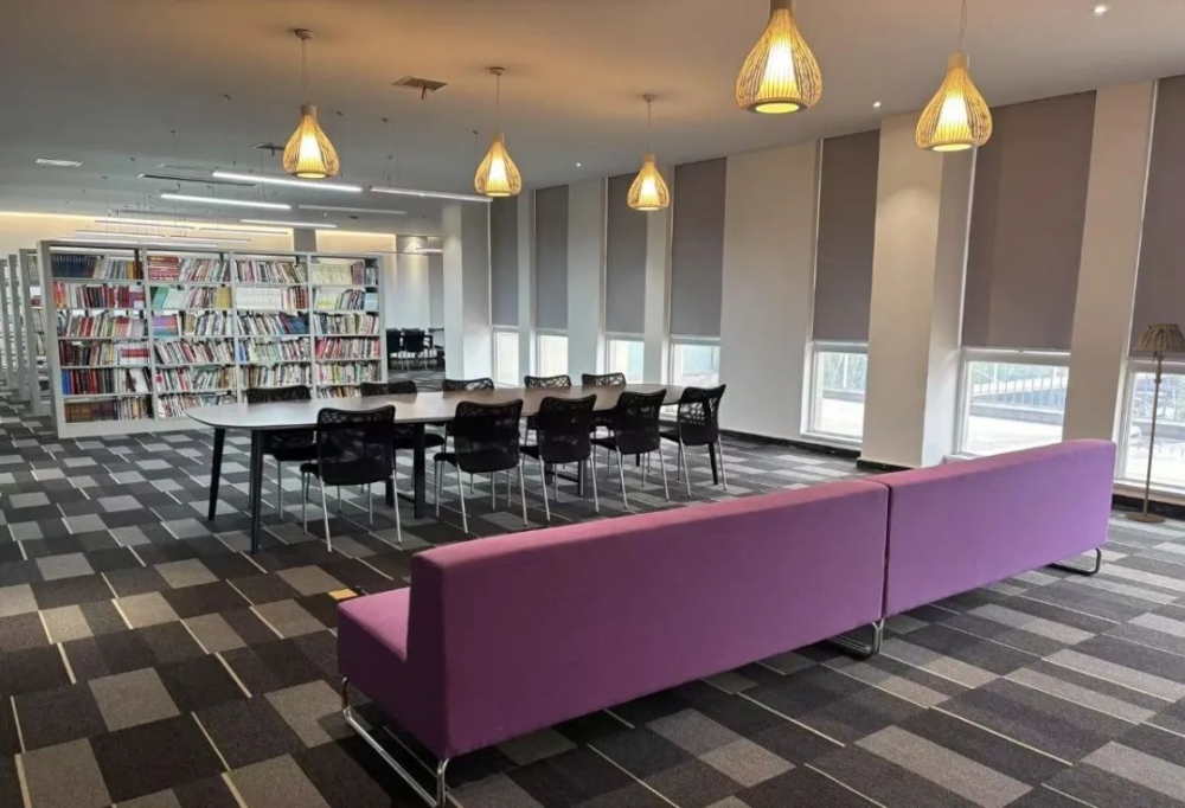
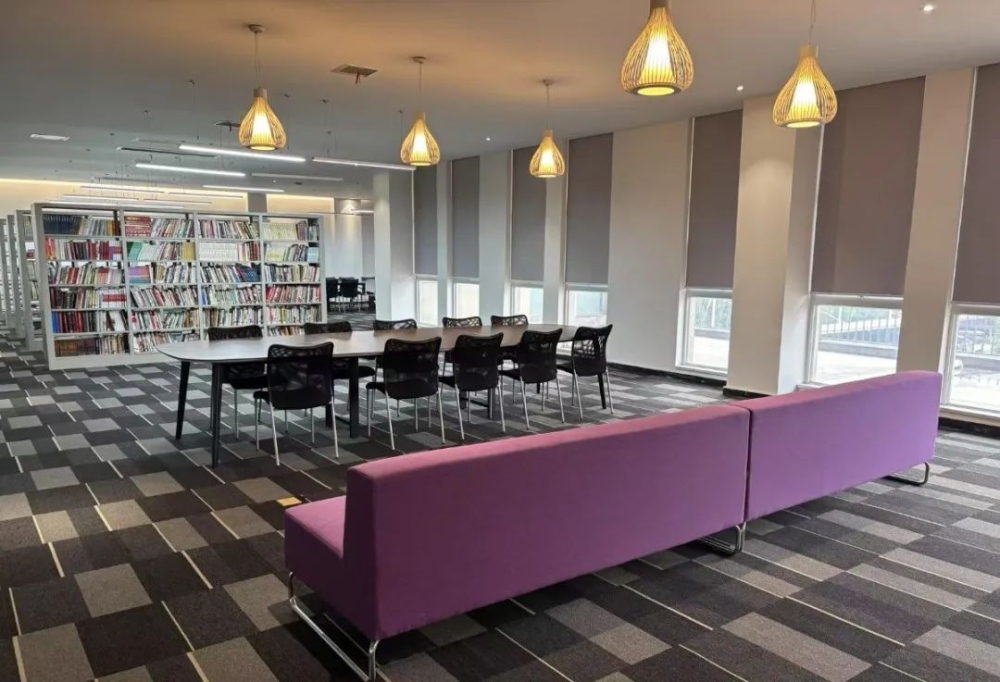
- floor lamp (1153, 422)
